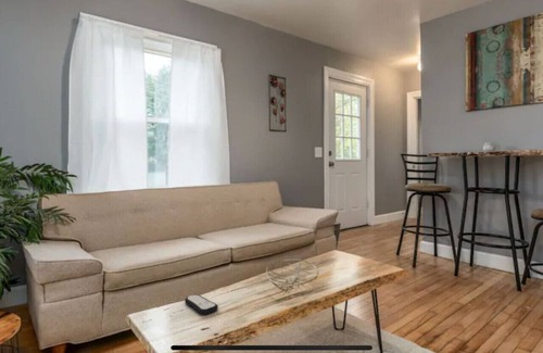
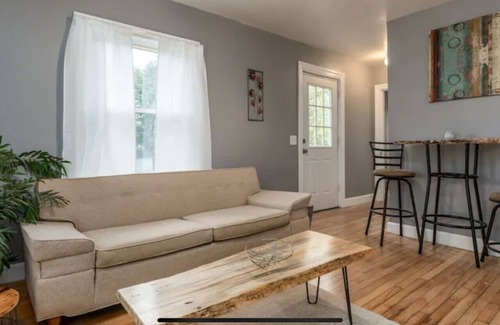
- remote control (200, 303)
